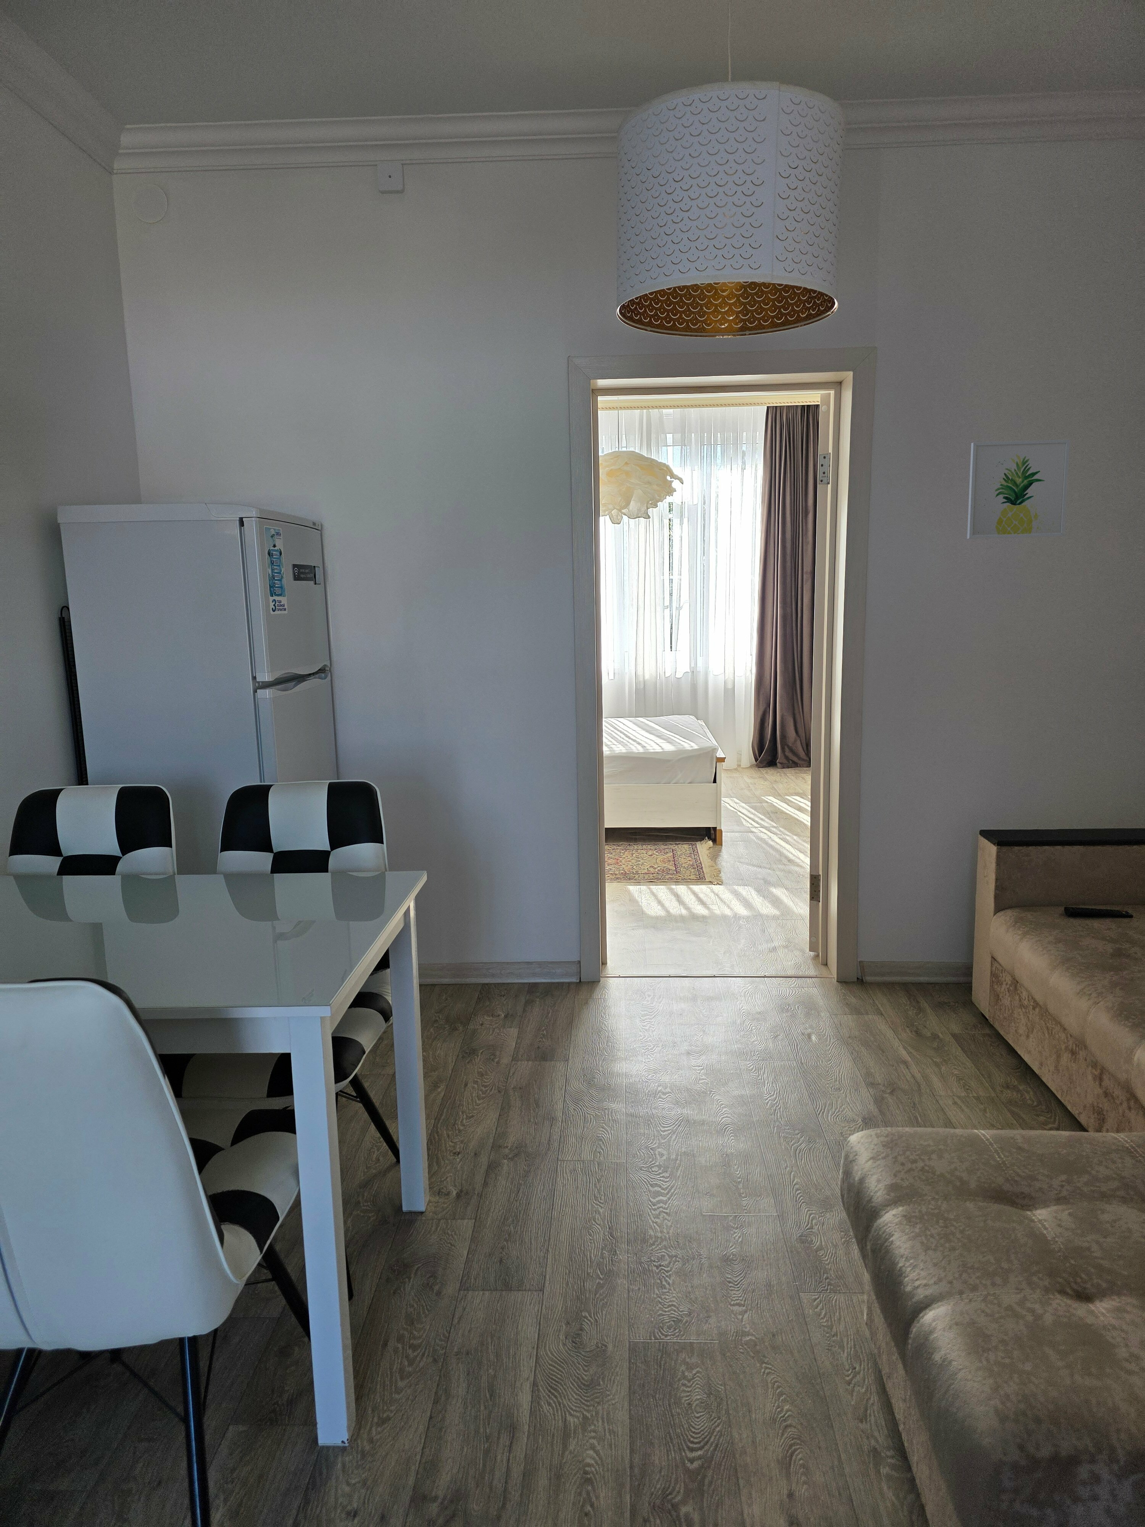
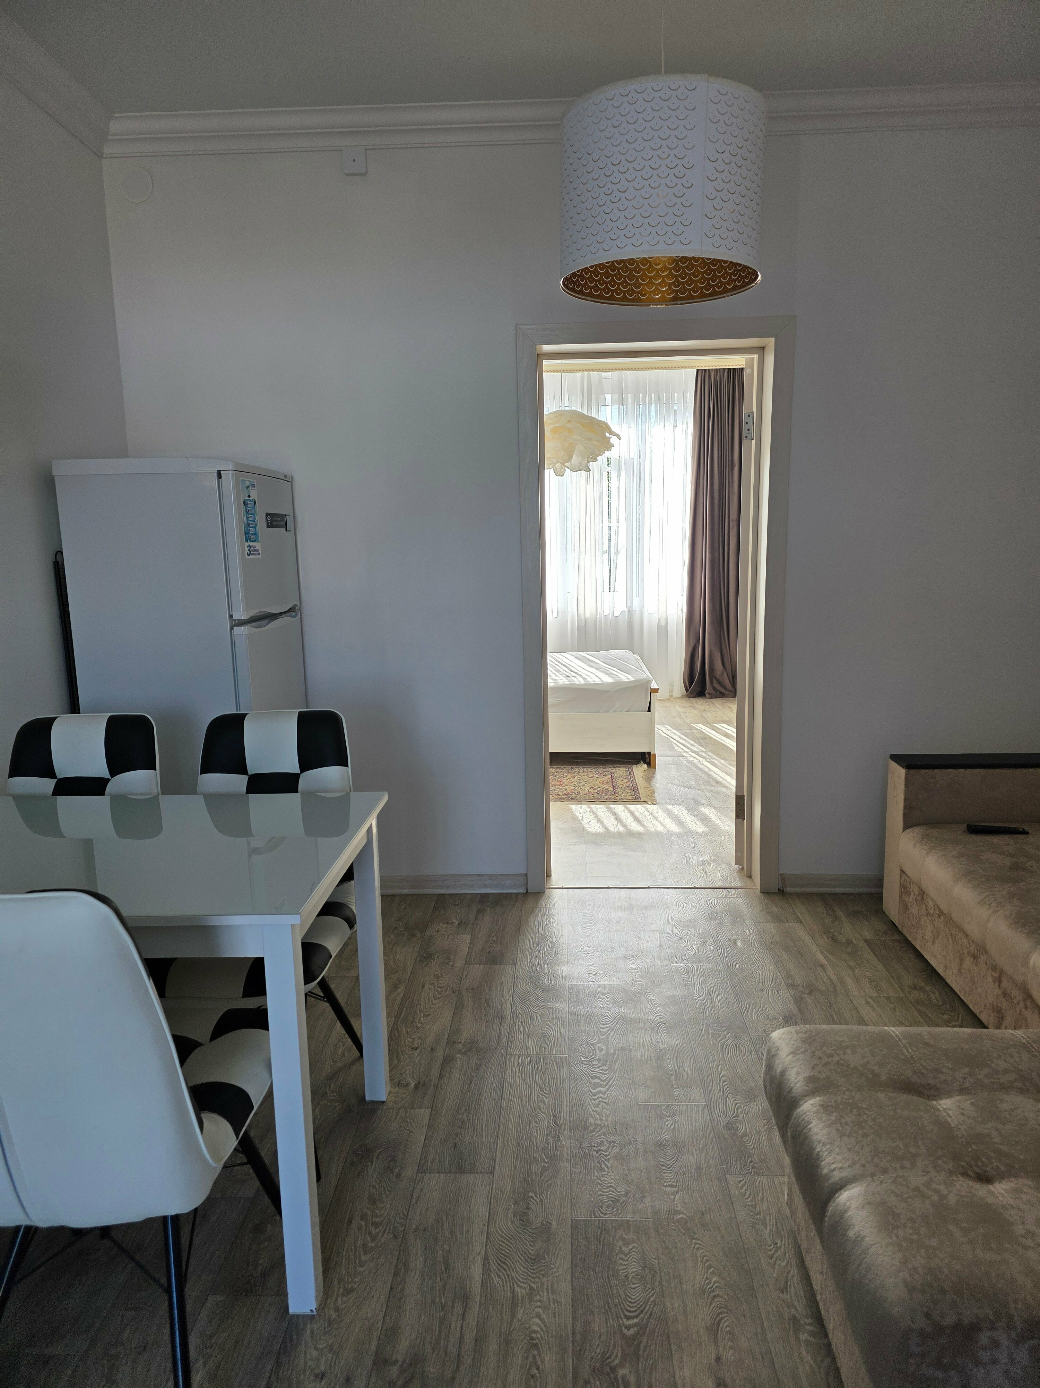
- wall art (1018, 489)
